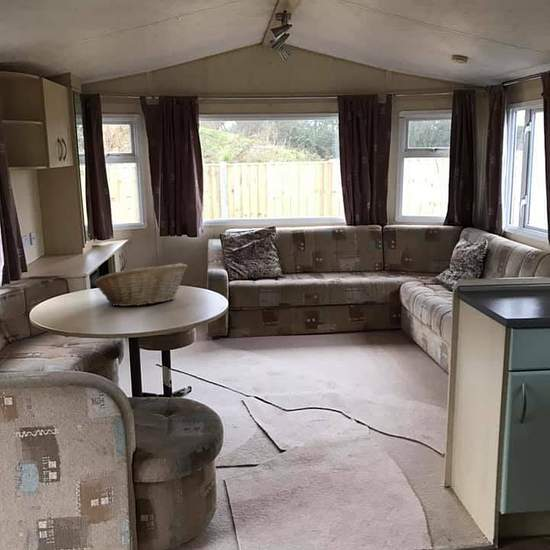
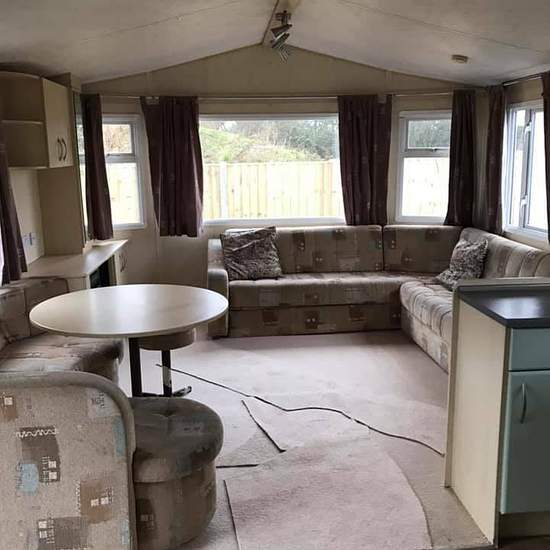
- fruit basket (142, 282)
